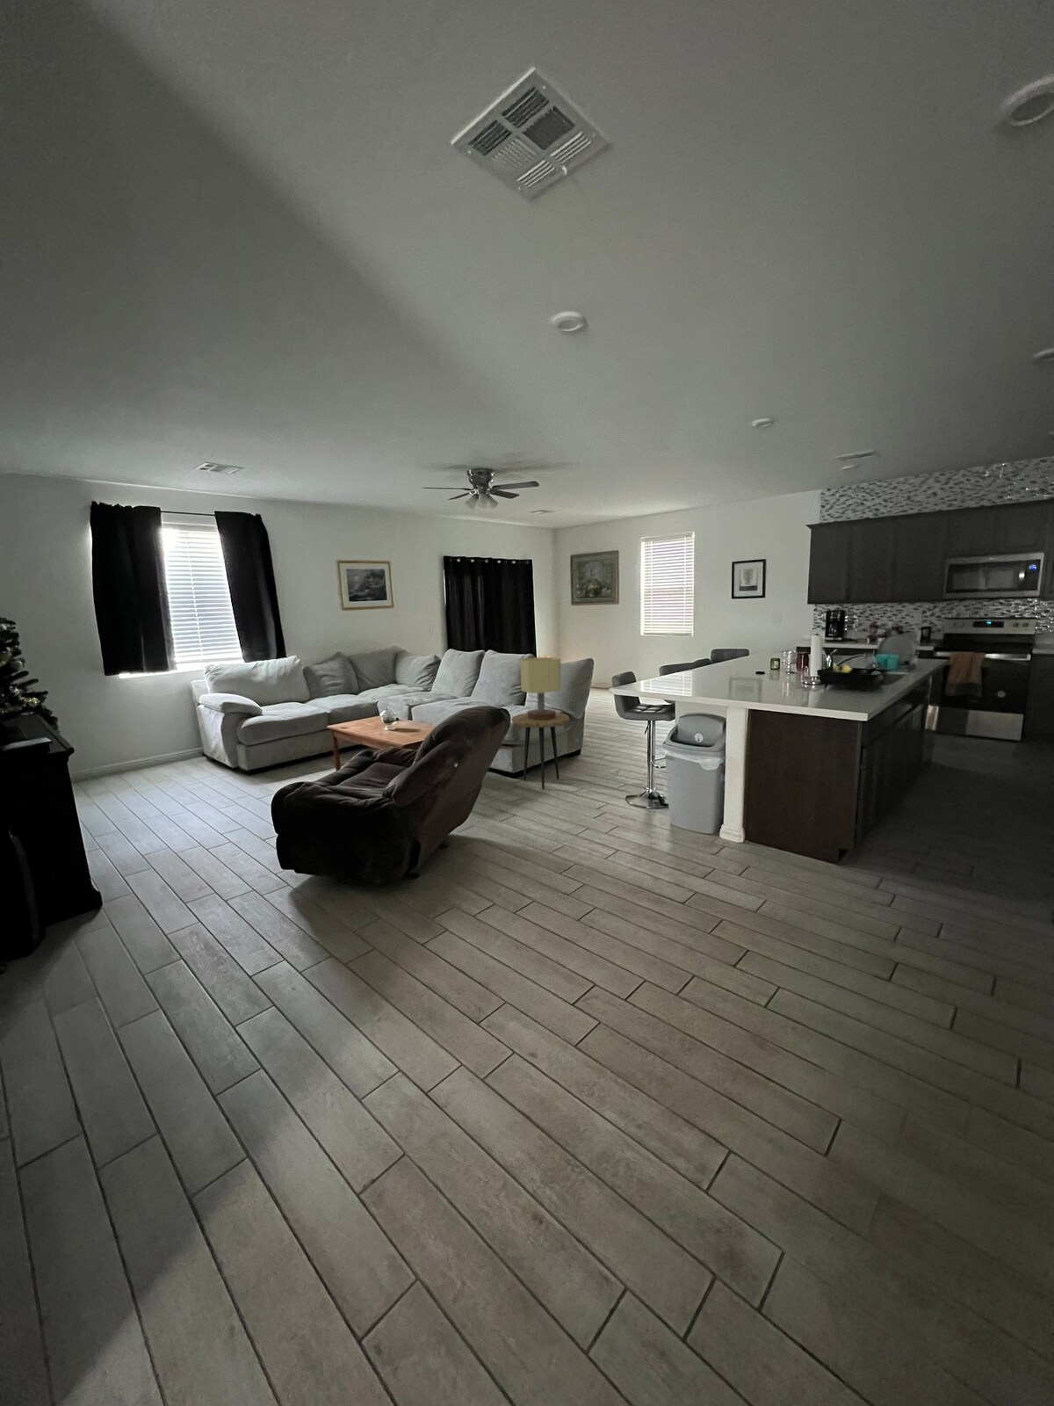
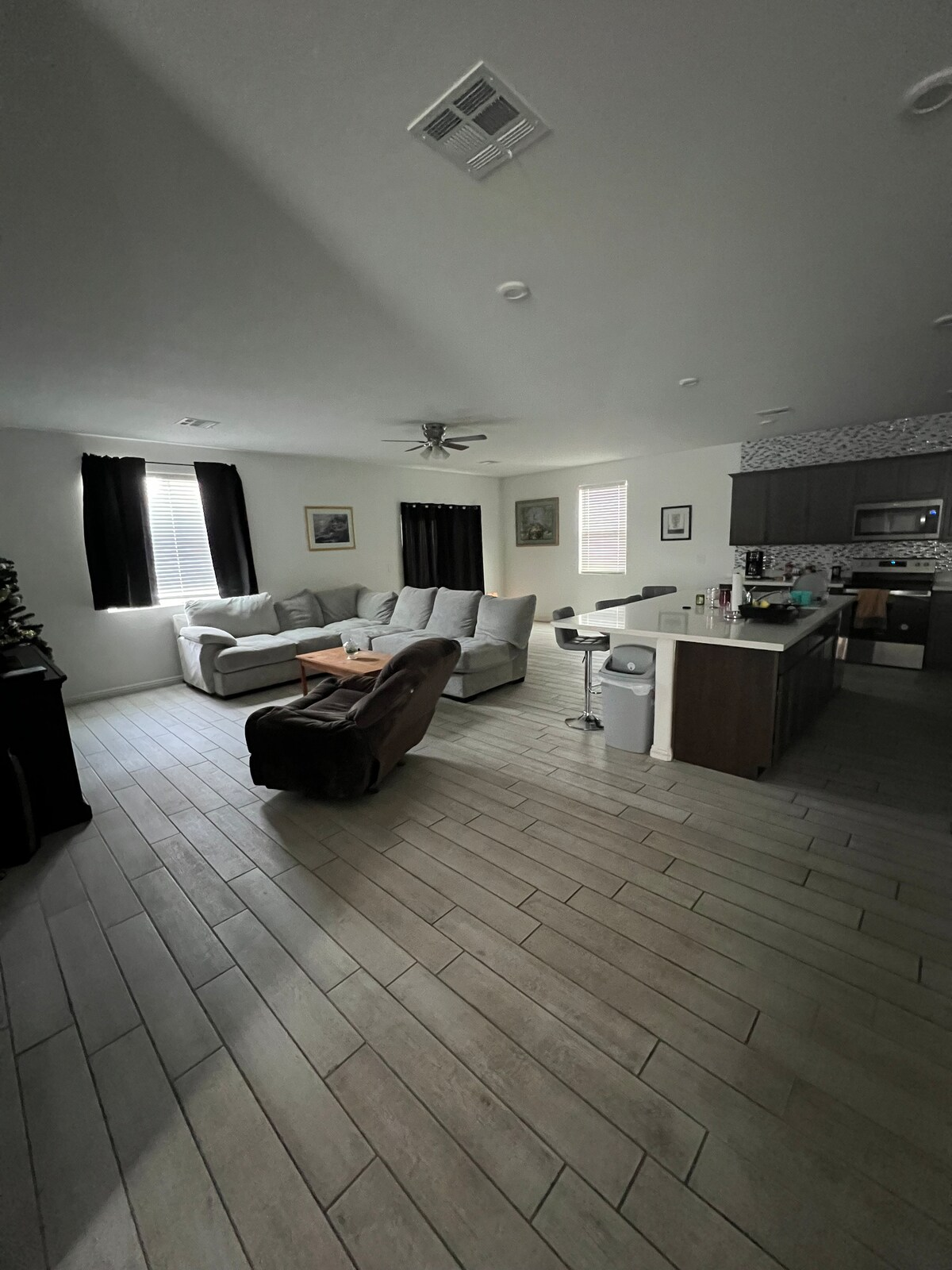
- side table (541, 751)
- table lamp (540, 689)
